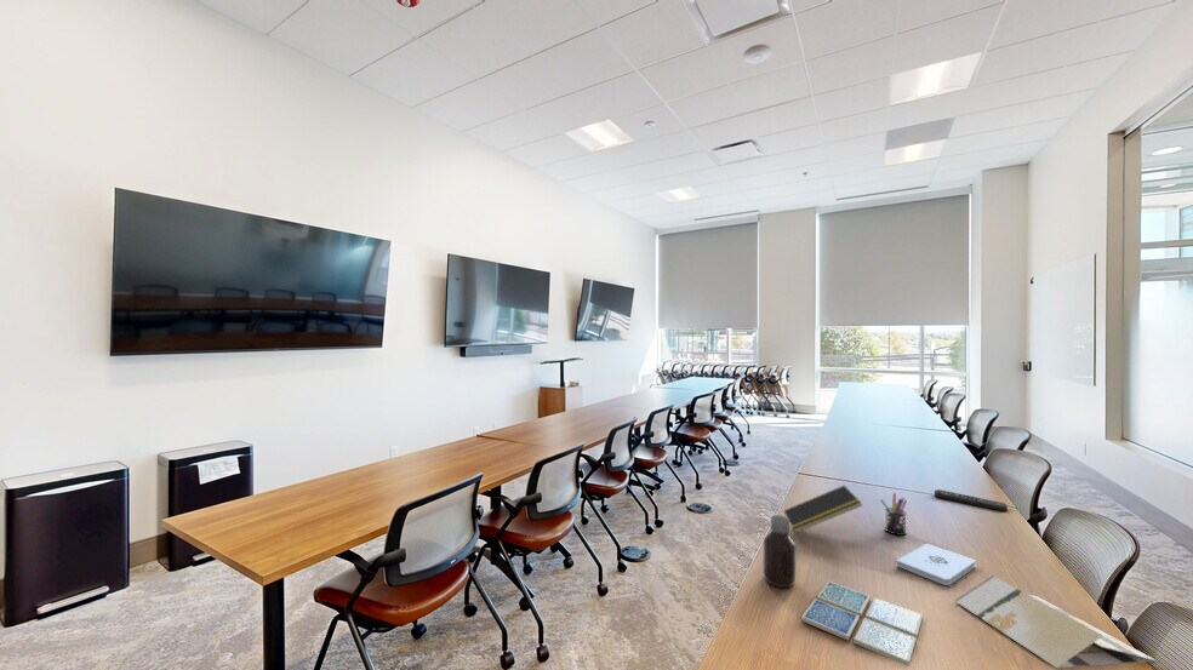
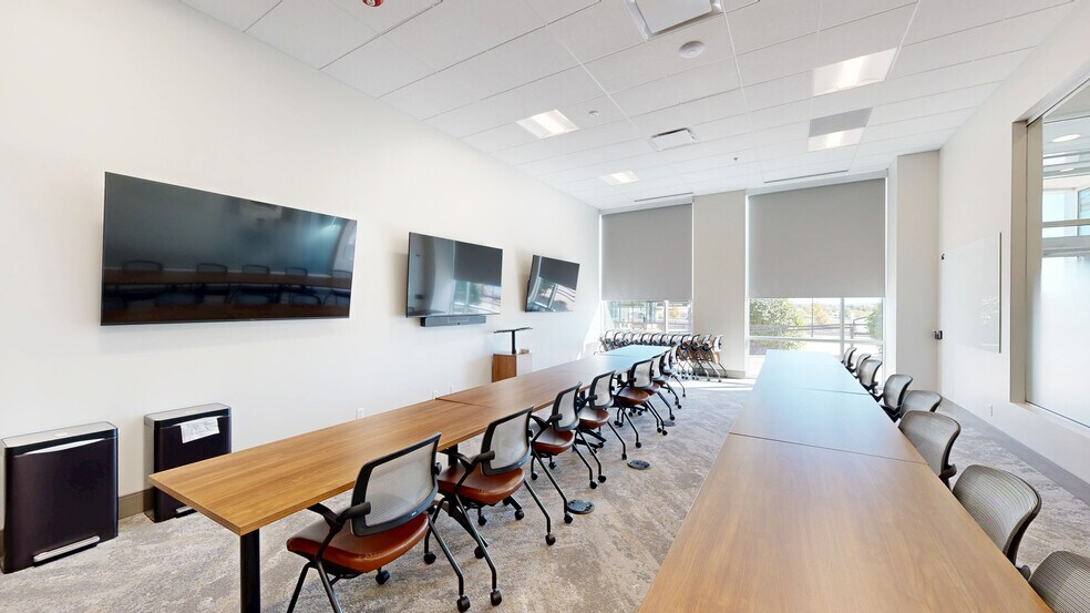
- notepad (820, 511)
- notepad (936, 562)
- pen holder (892, 512)
- bottle (778, 549)
- remote control (969, 499)
- brochure (1045, 614)
- drink coaster (861, 615)
